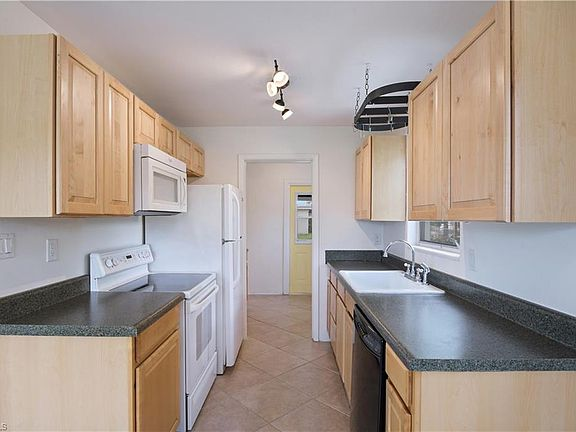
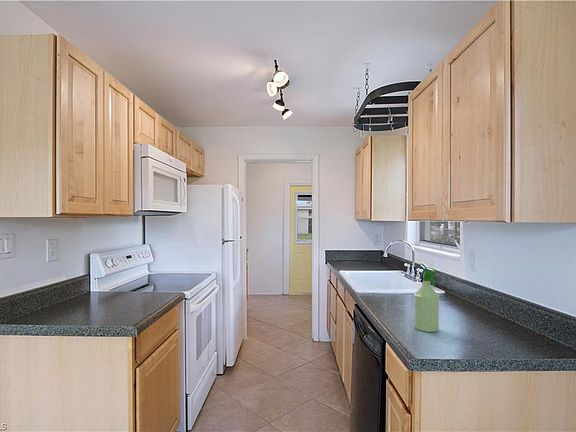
+ spray bottle (426, 298)
